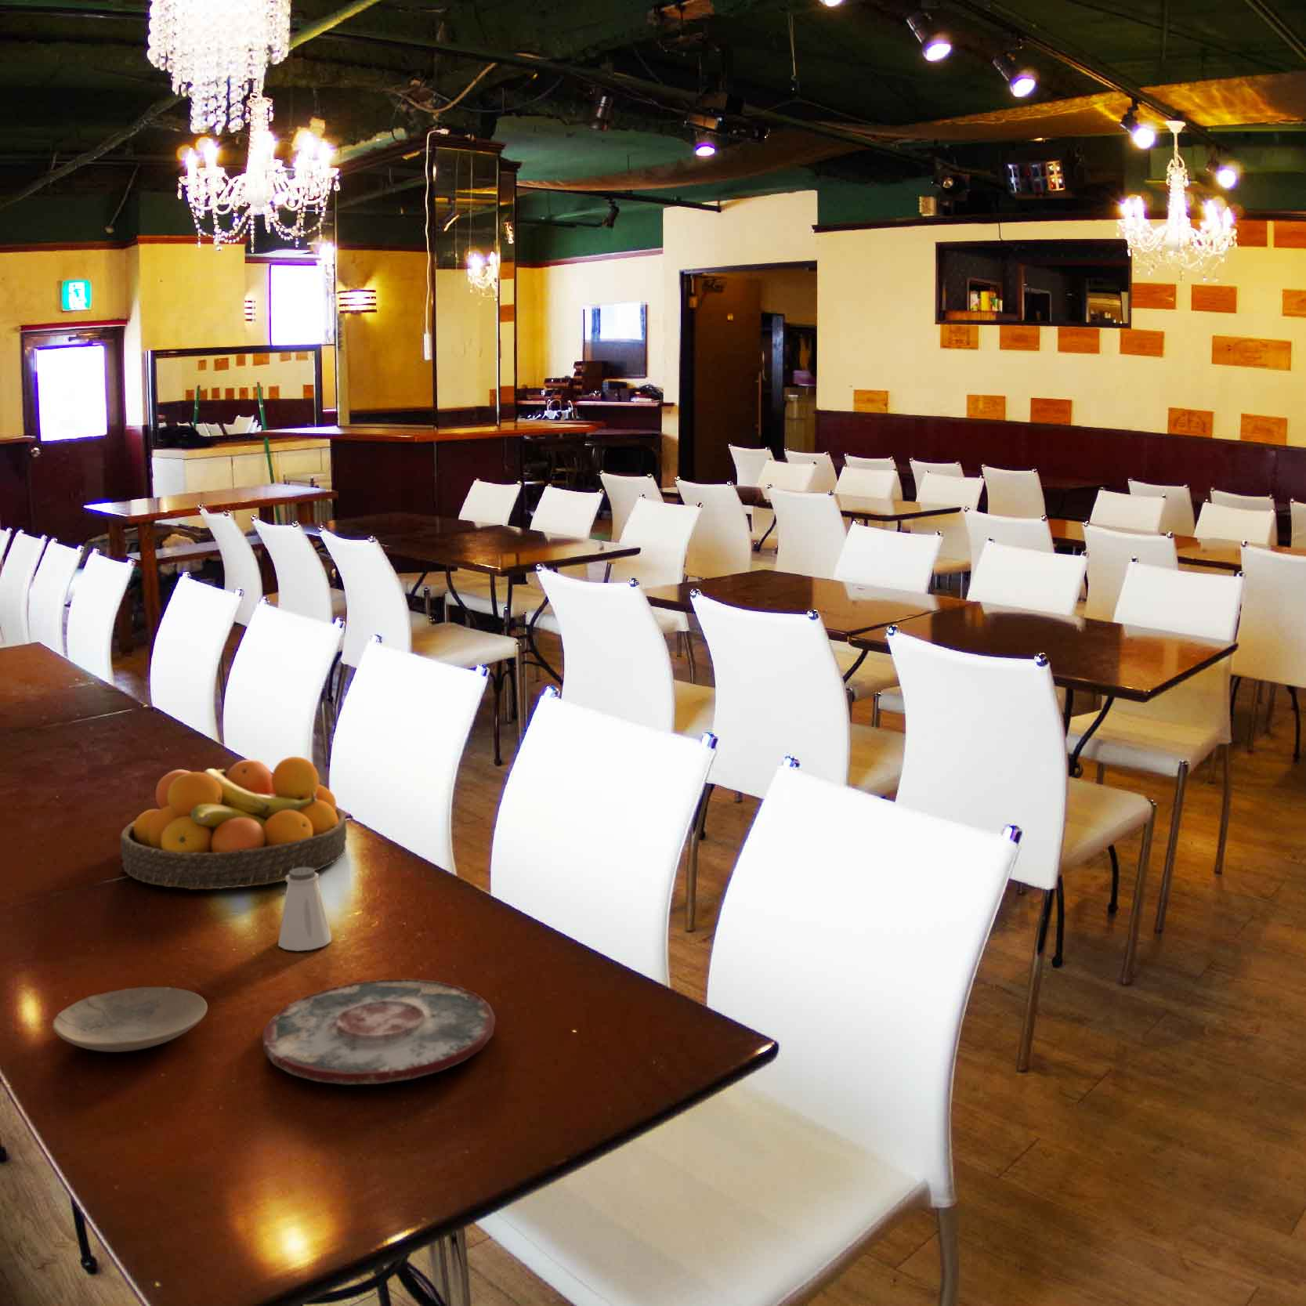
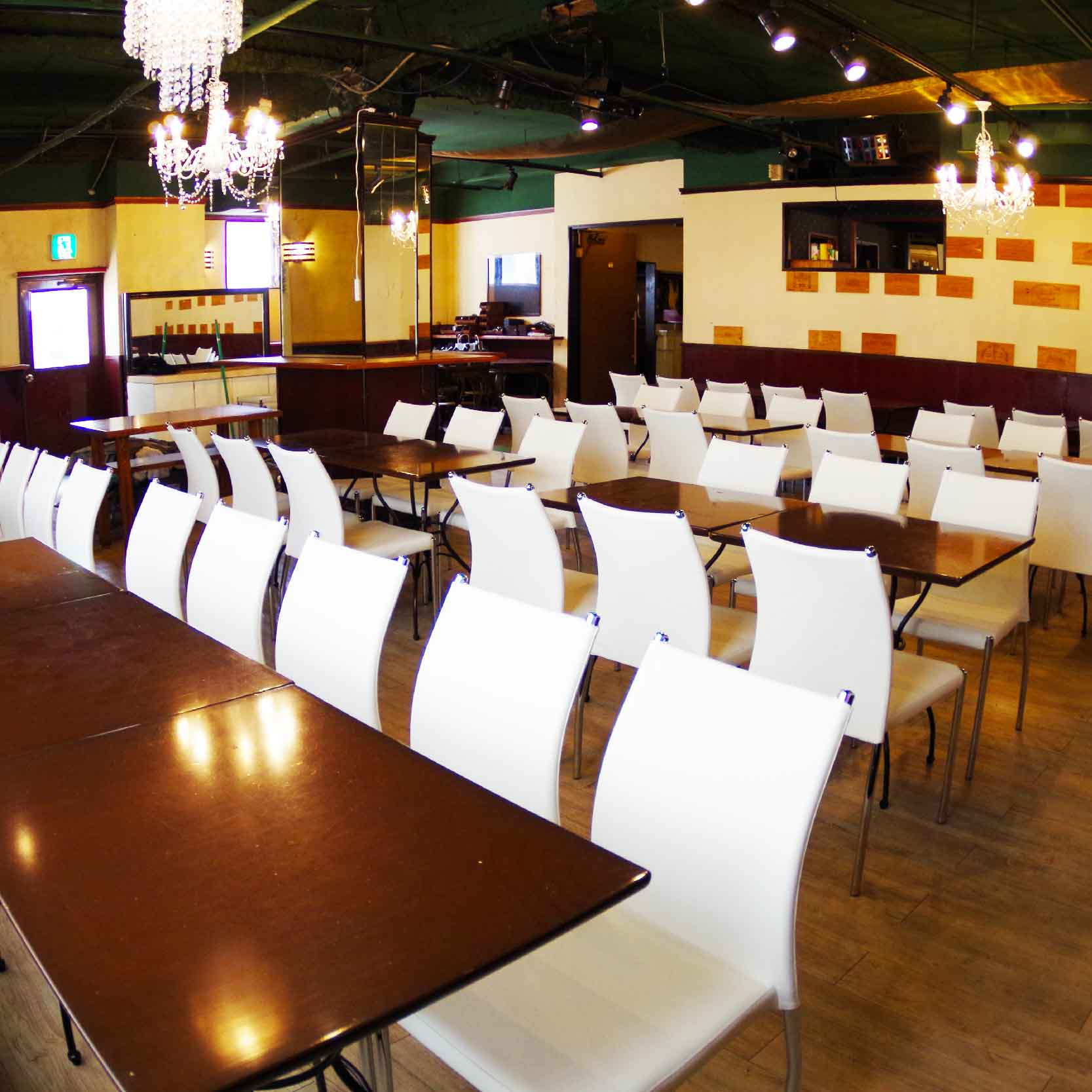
- saltshaker (304, 905)
- plate (380, 1029)
- plate (132, 1024)
- fruit bowl (236, 810)
